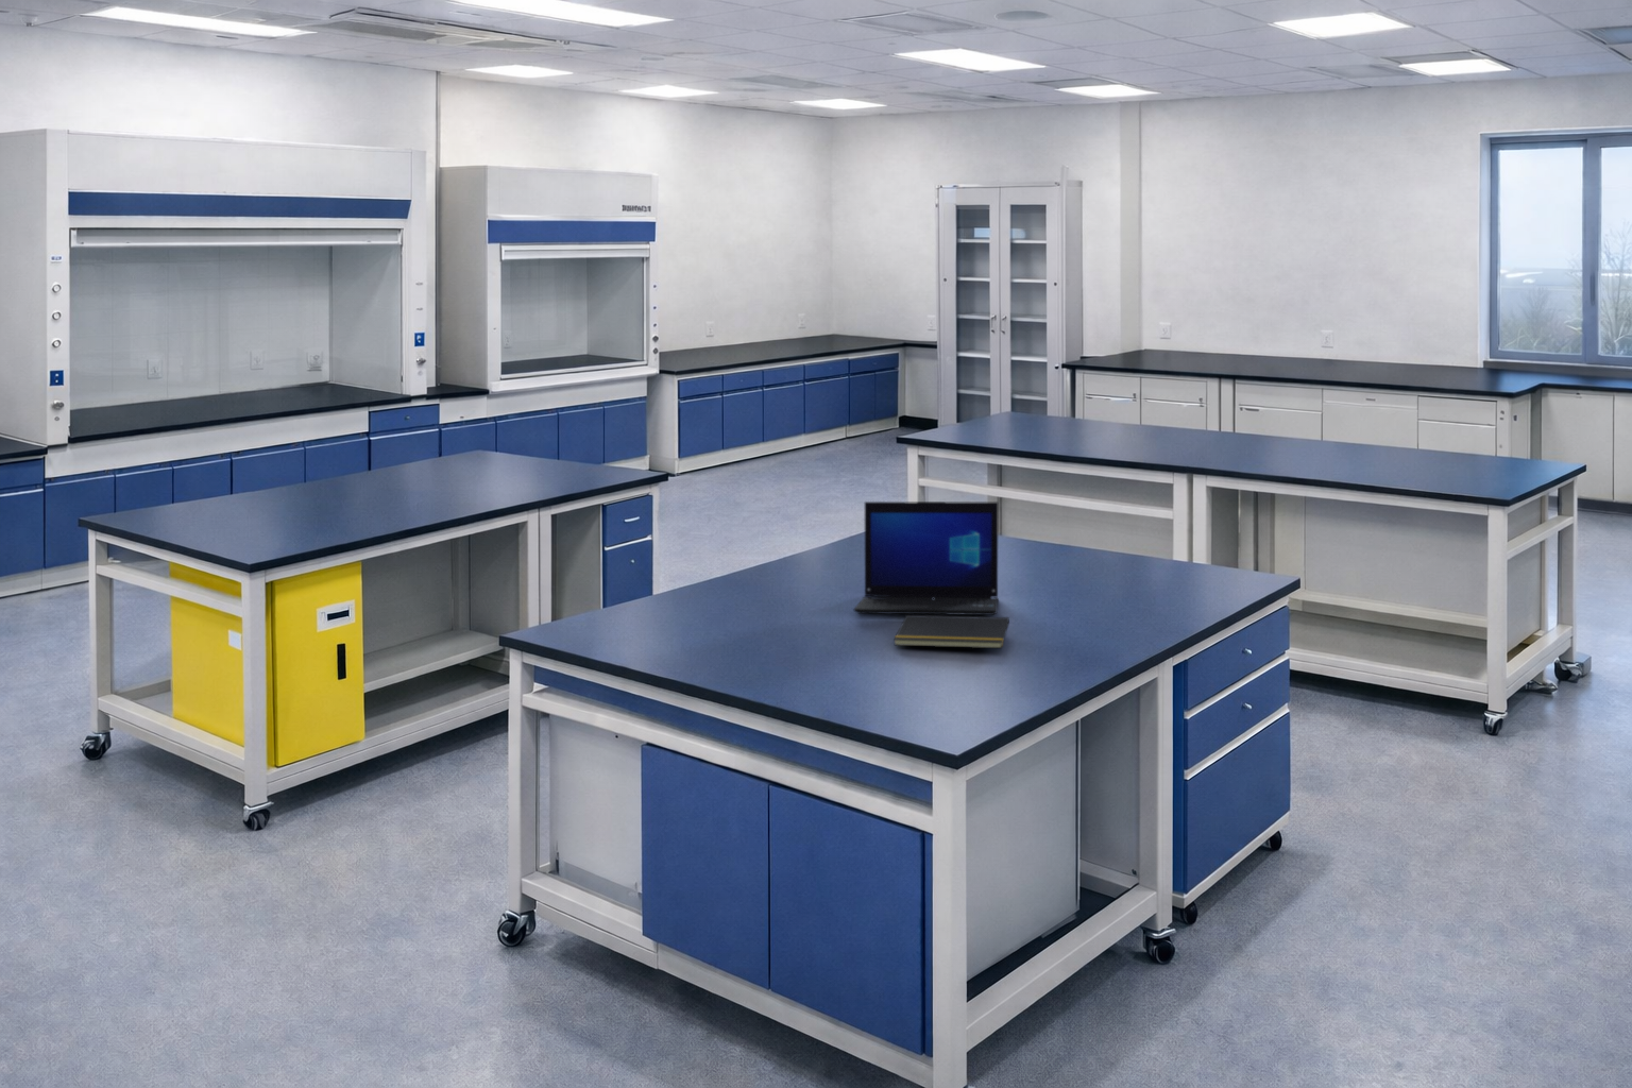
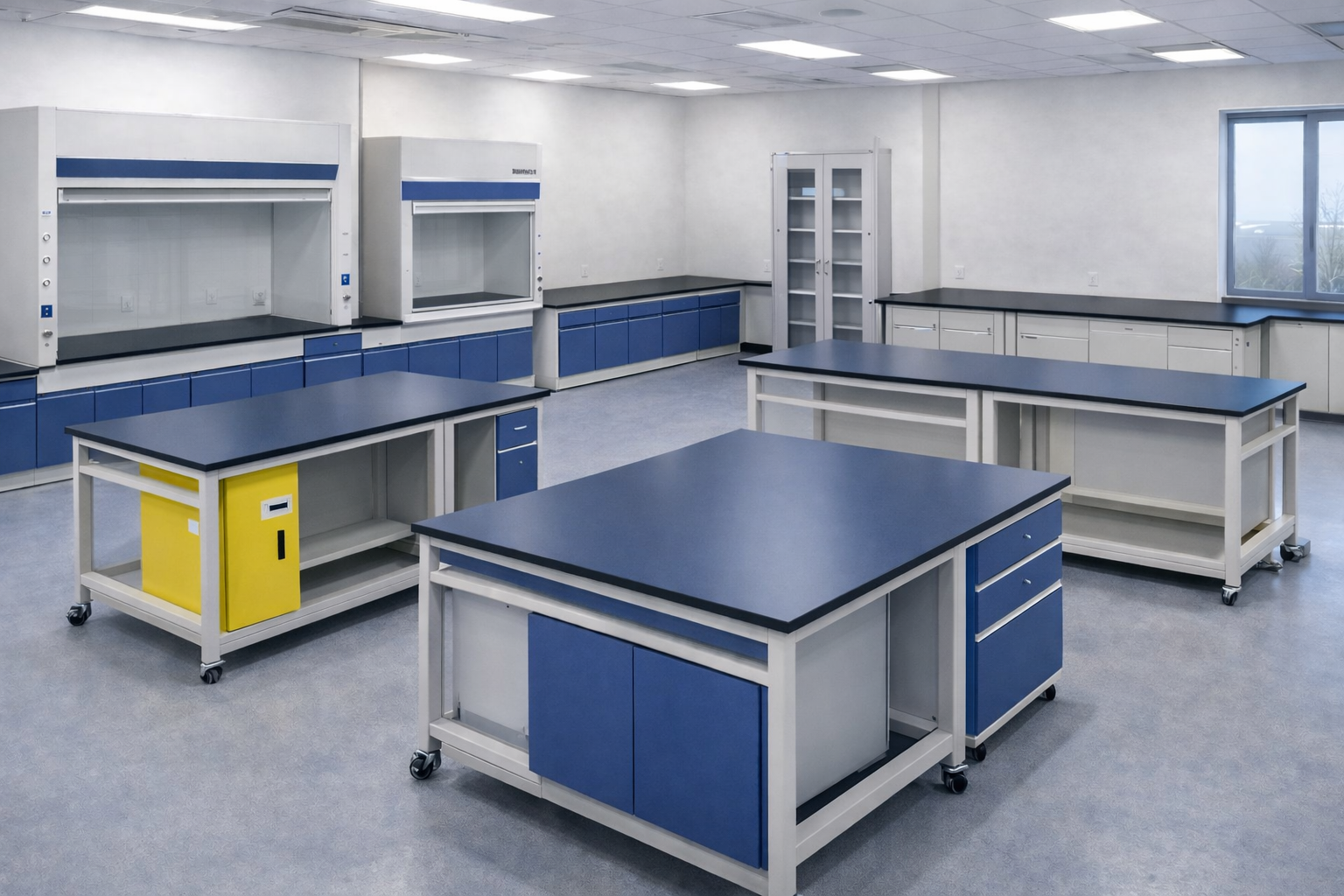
- notepad (952, 631)
- laptop (928, 556)
